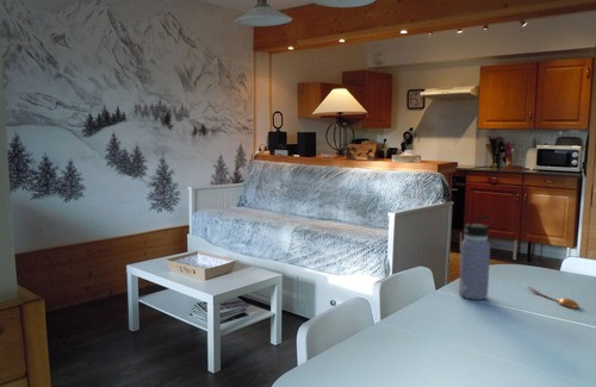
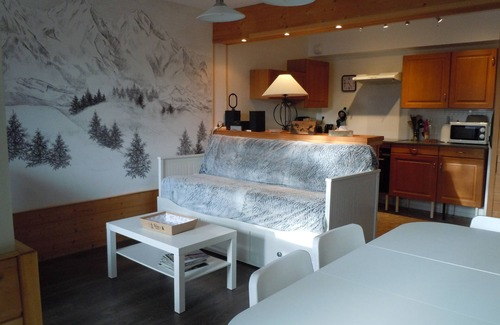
- water bottle (476, 255)
- spoon (550, 297)
